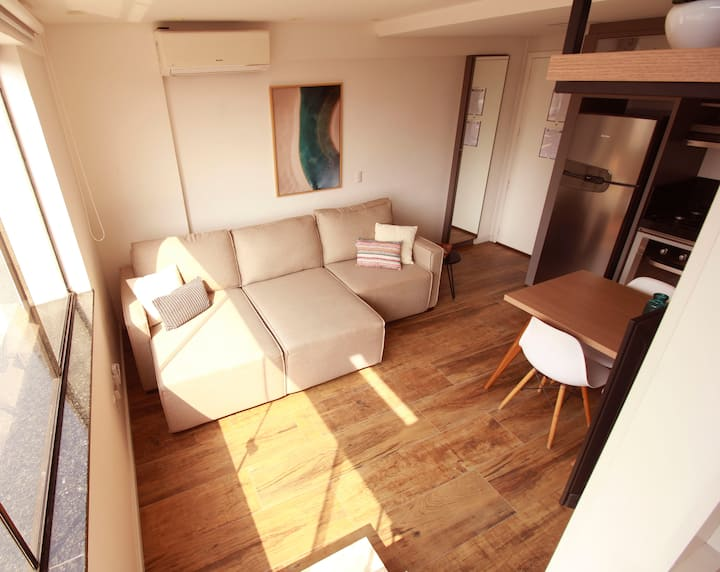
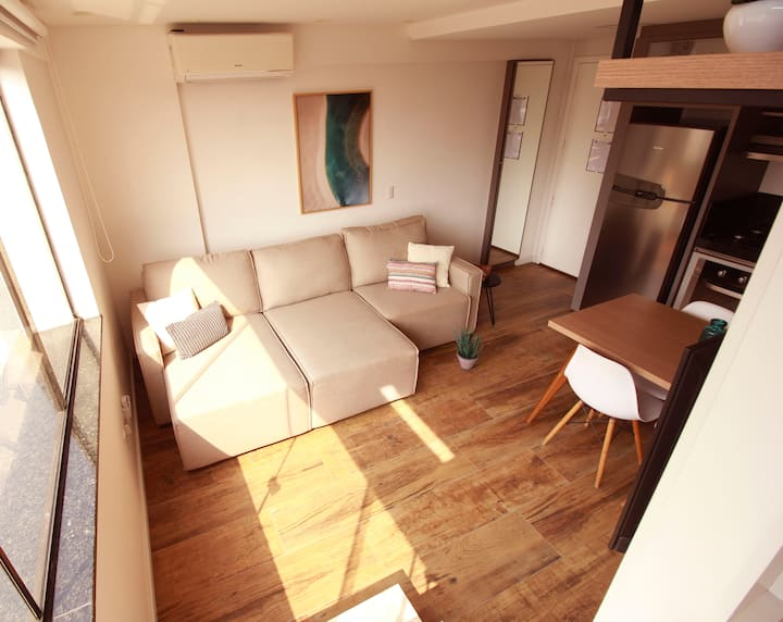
+ potted plant (467, 348)
